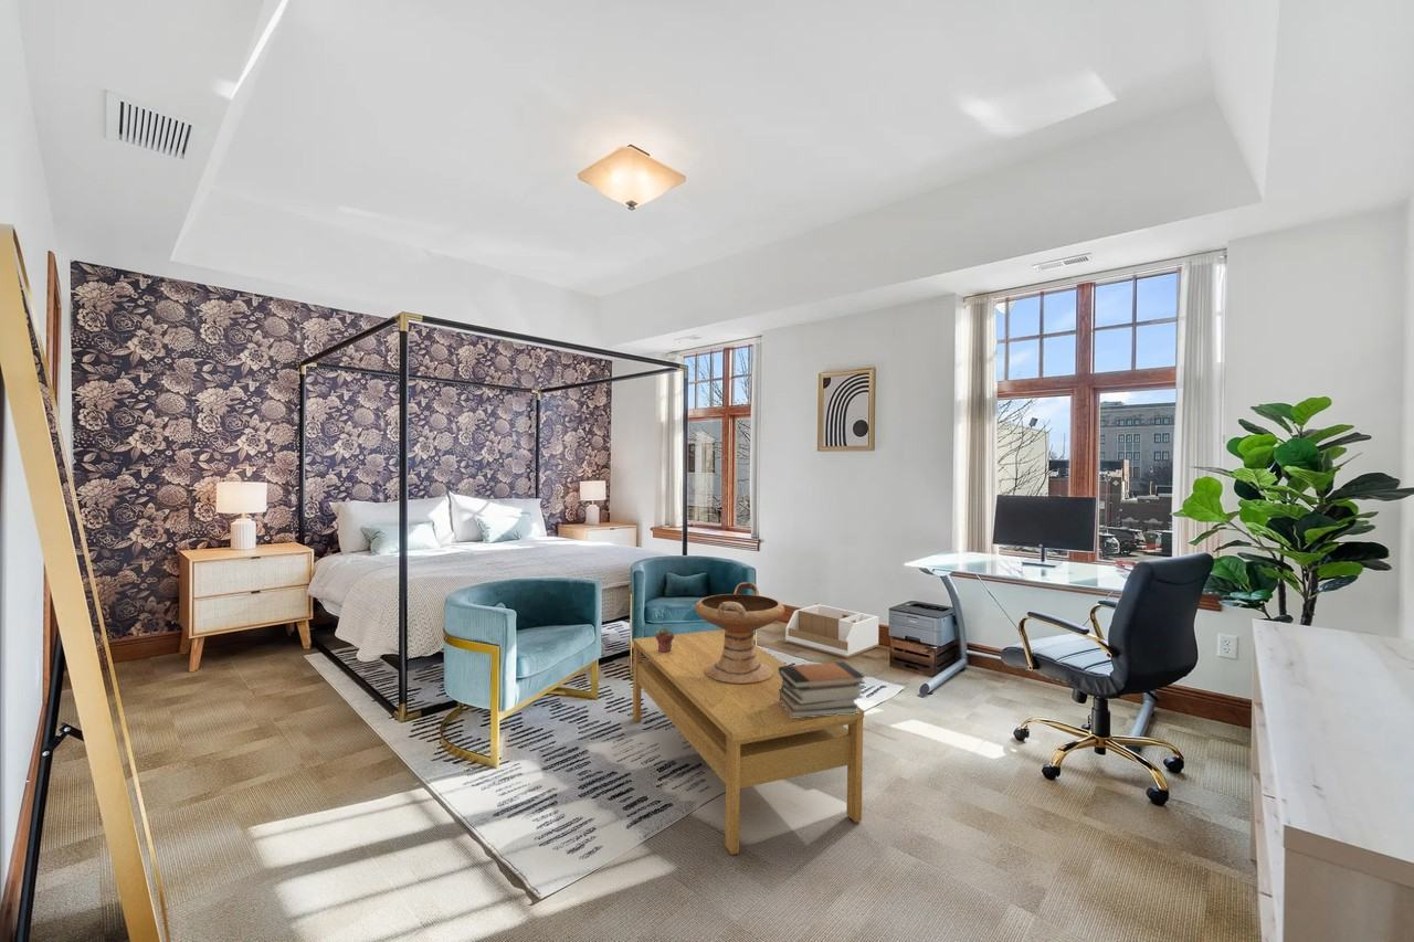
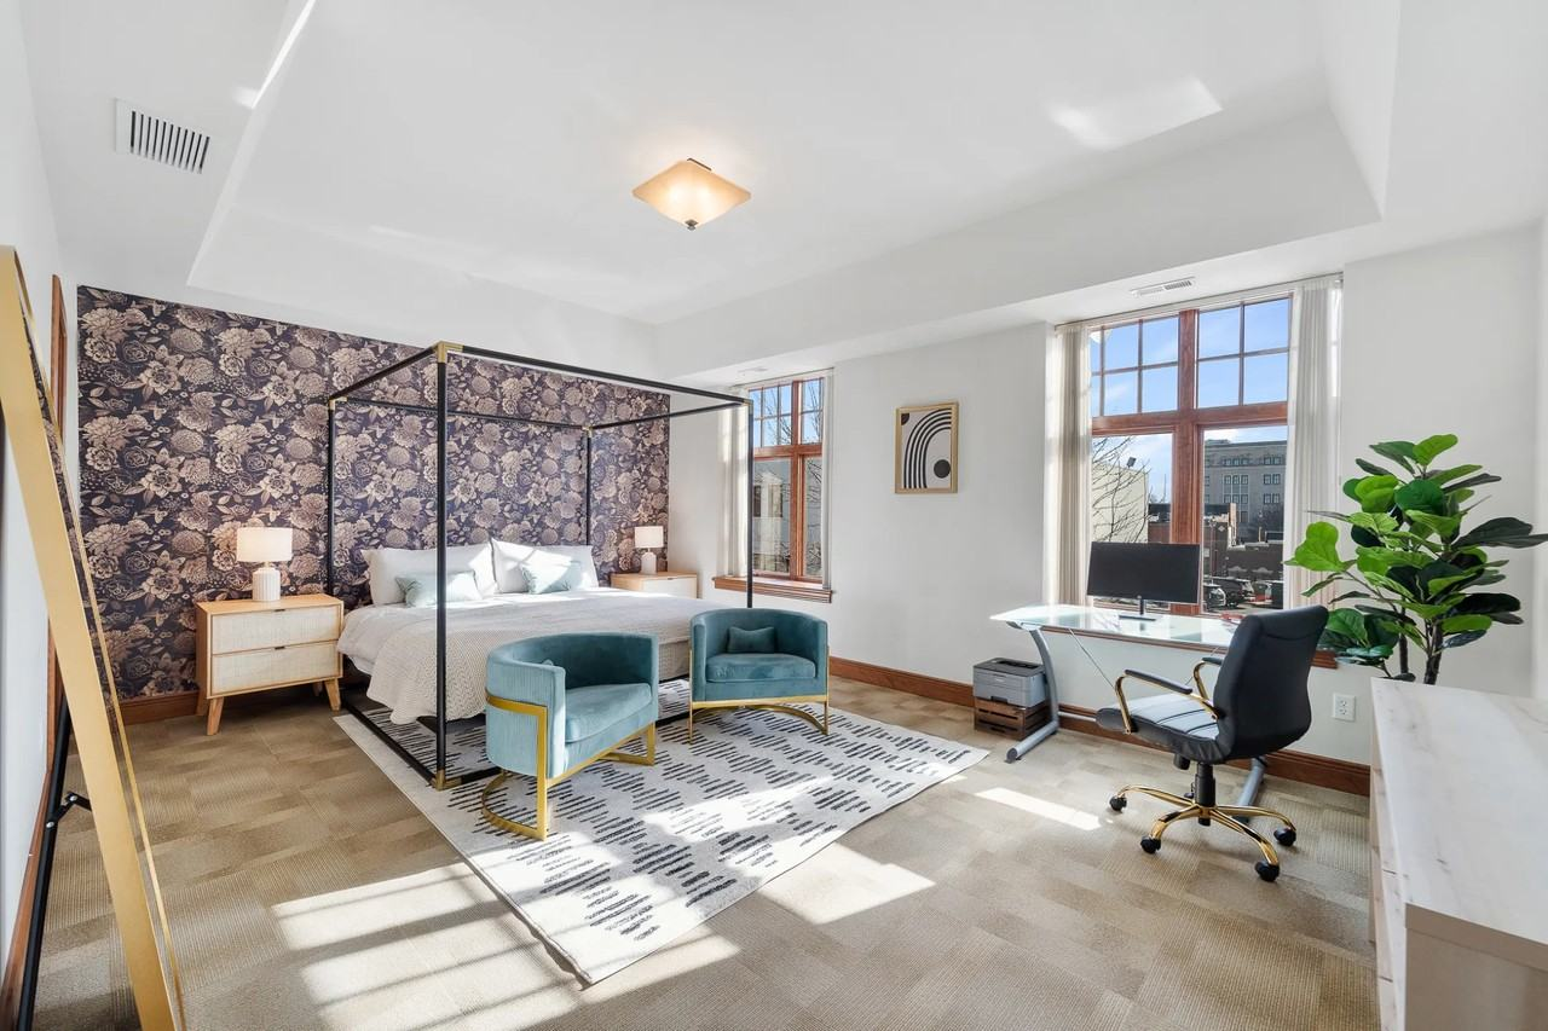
- storage bin (830, 628)
- coffee table (729, 715)
- potted succulent (664, 637)
- decorative bowl (739, 631)
- book stack (820, 688)
